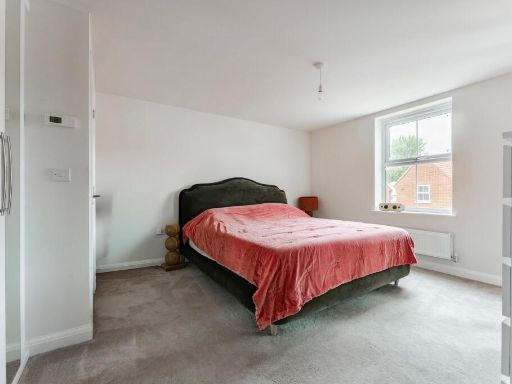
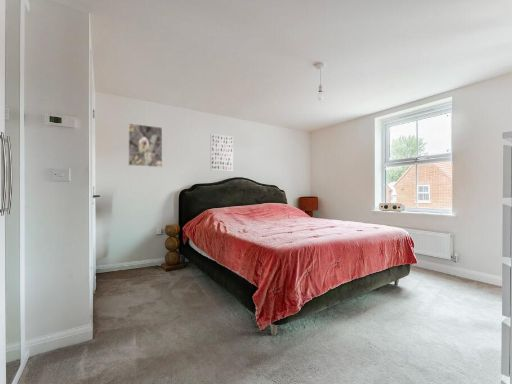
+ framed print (145, 145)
+ wall art (222, 153)
